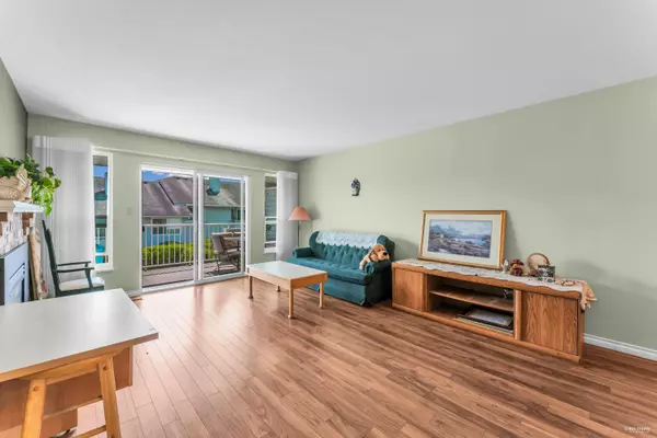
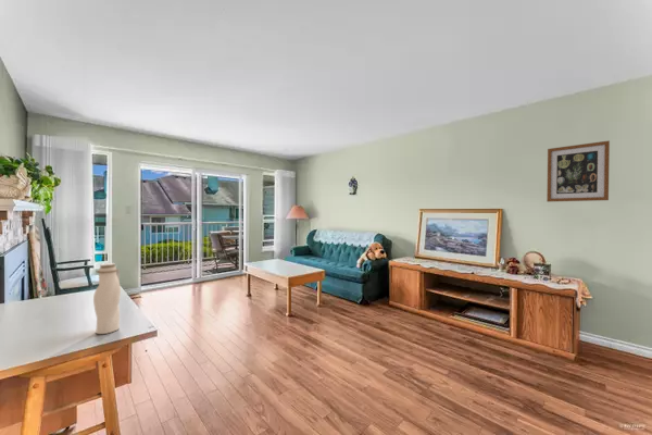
+ wall art (576, 173)
+ water bottle (108, 296)
